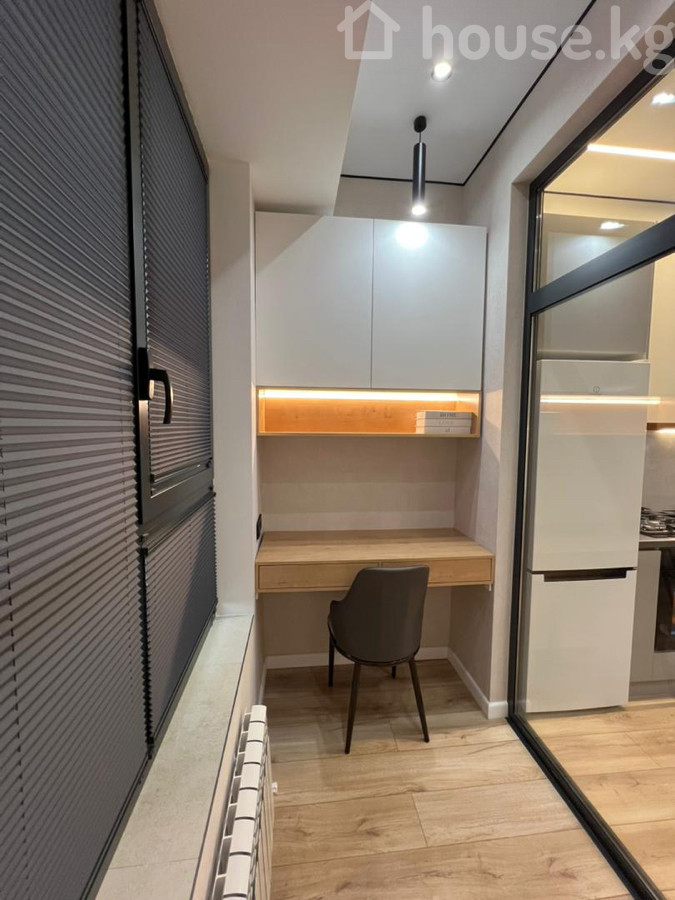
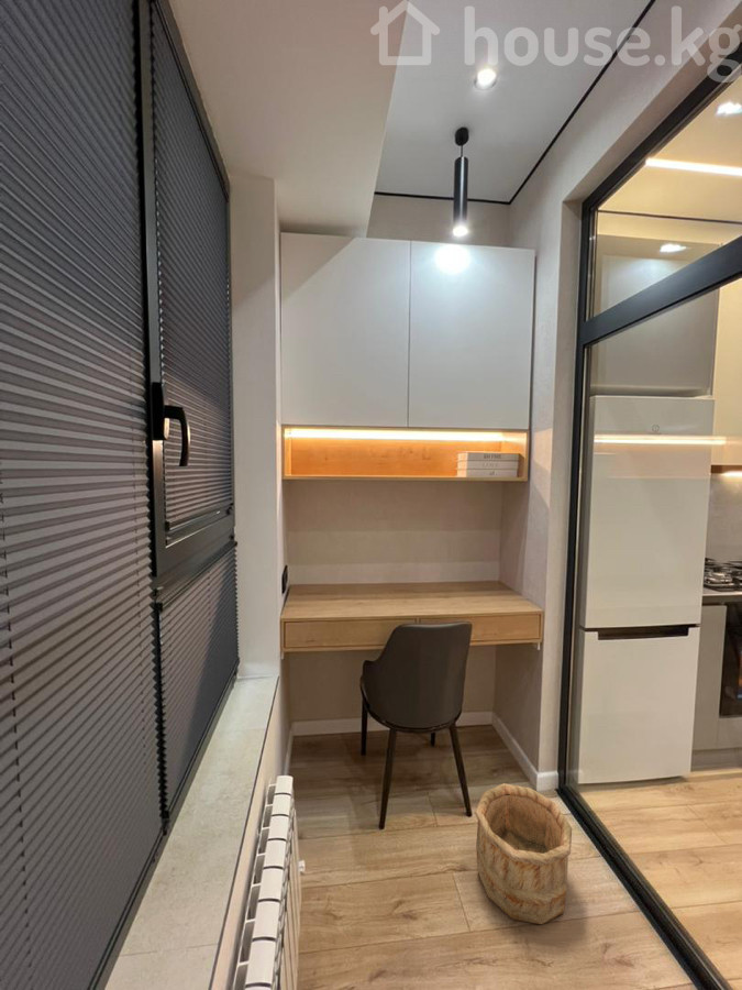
+ wooden bucket (521, 848)
